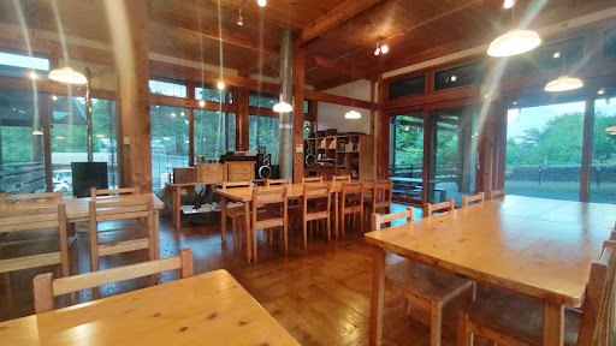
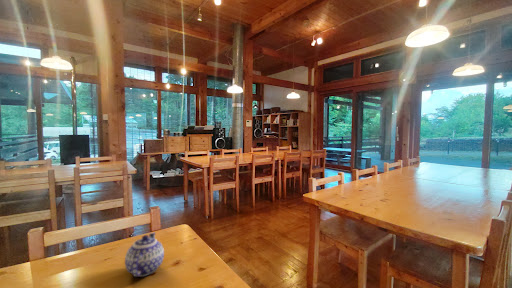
+ teapot (145, 252)
